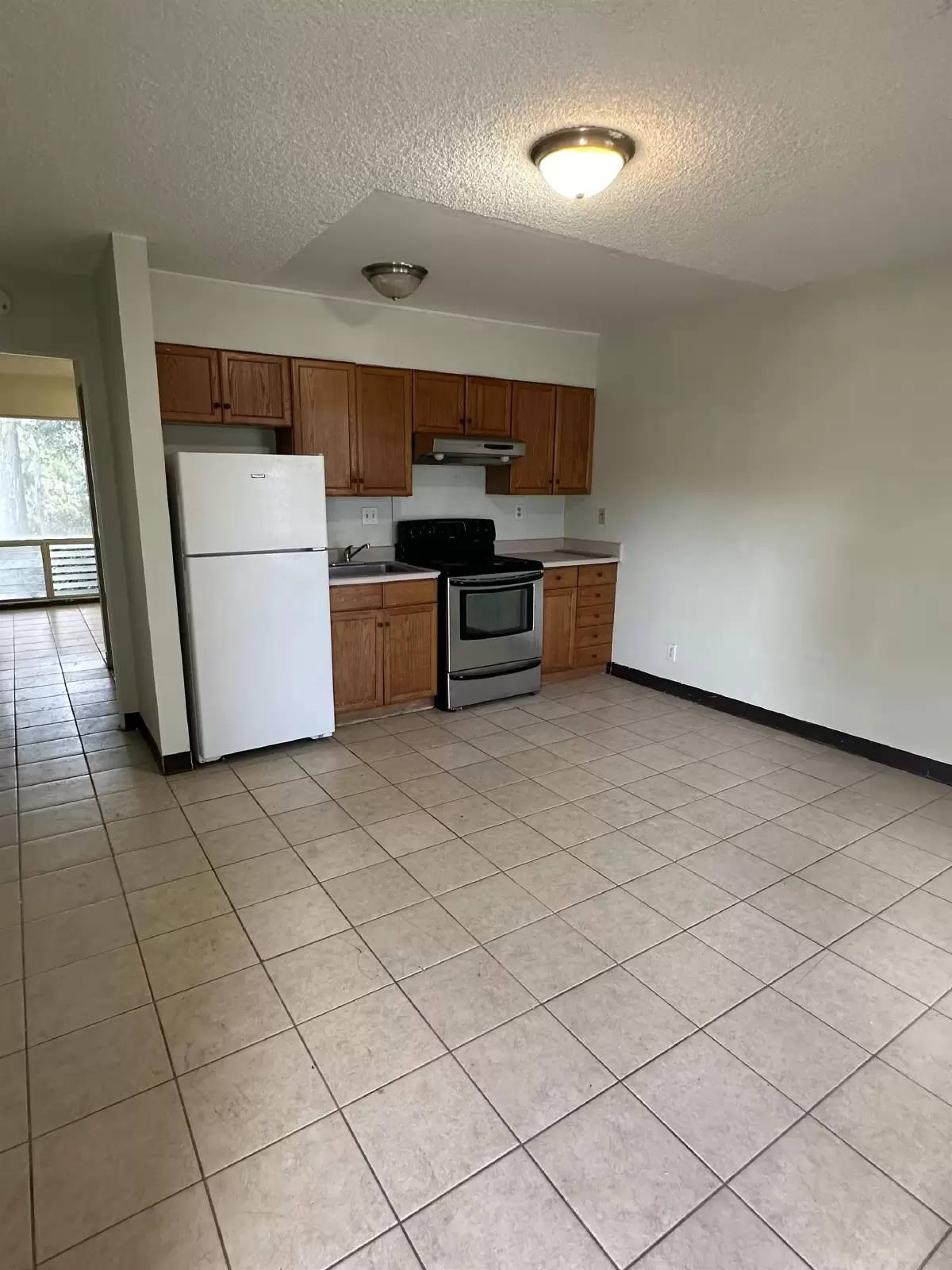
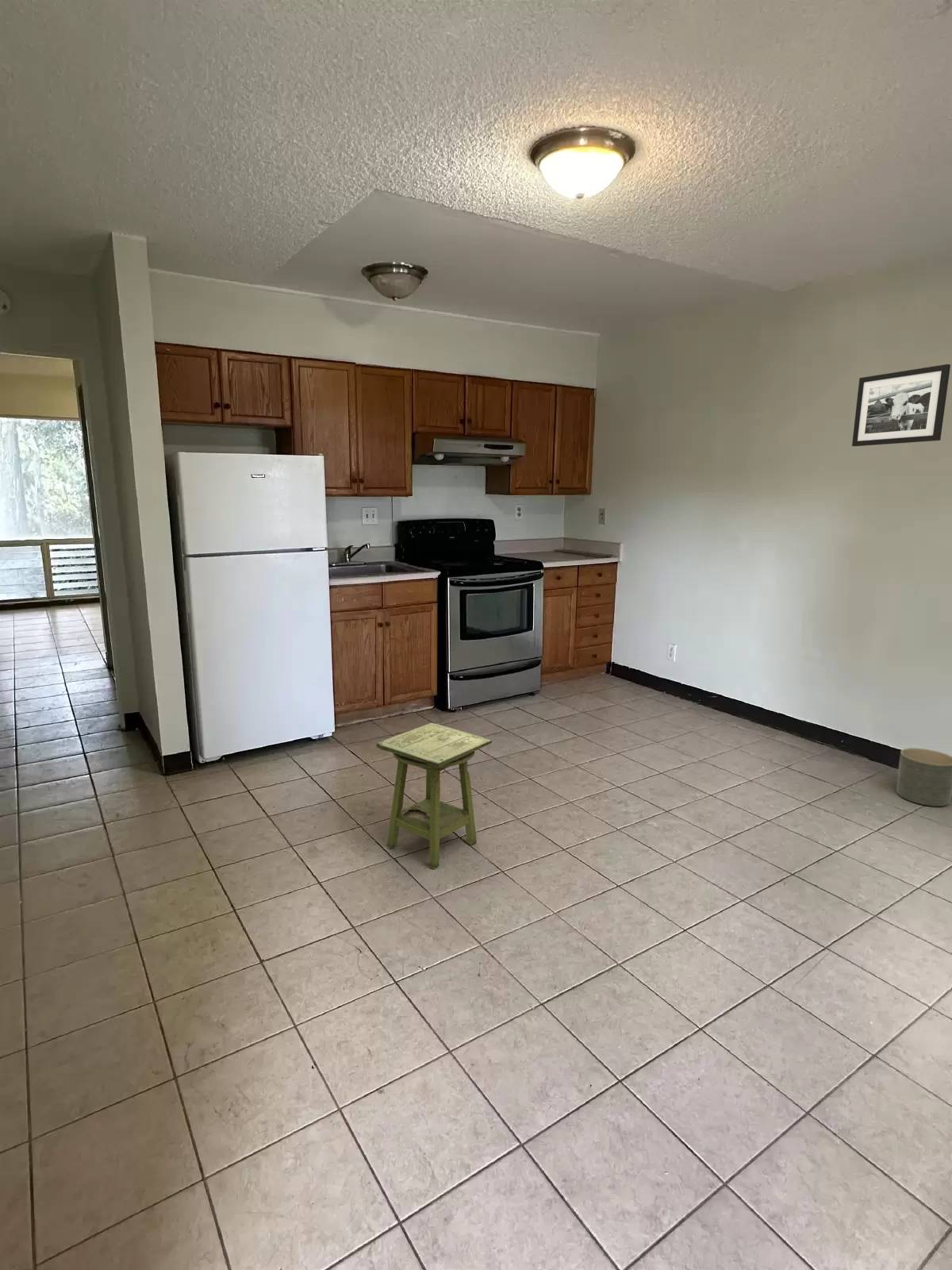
+ side table (435, 794)
+ planter (925, 776)
+ picture frame (898, 407)
